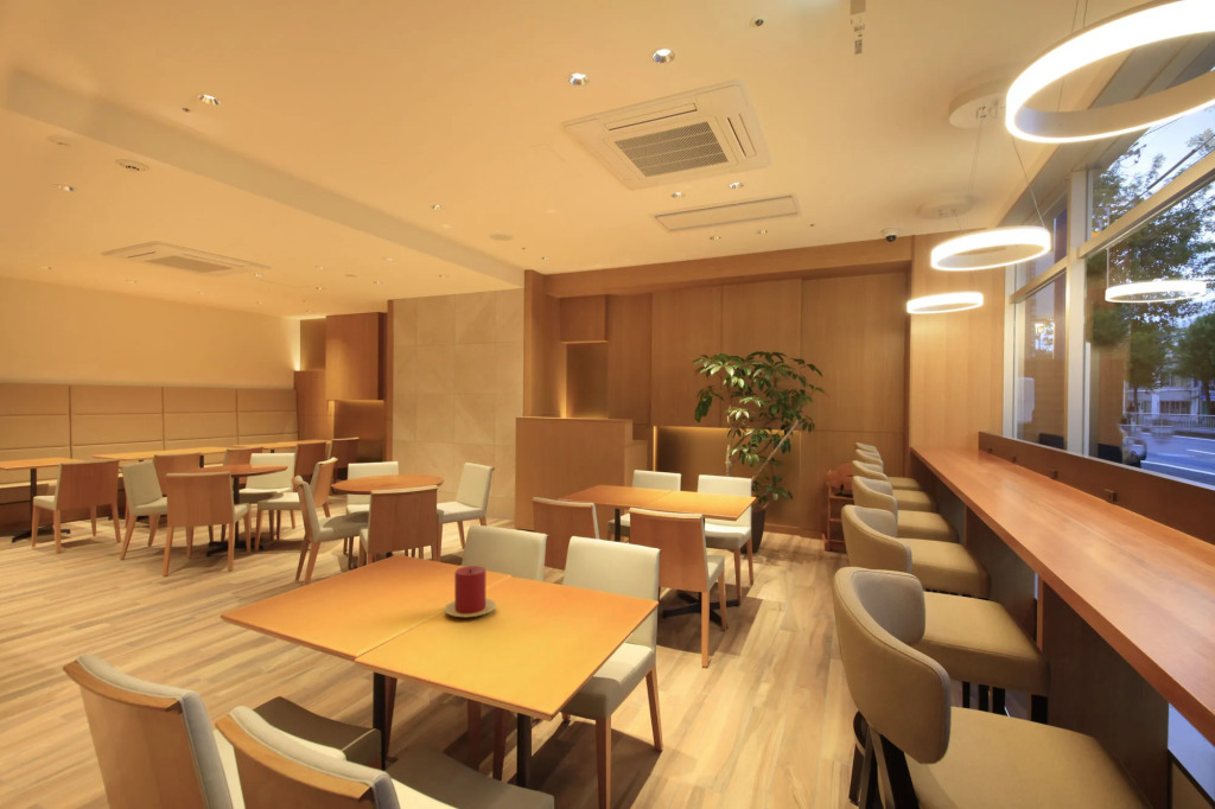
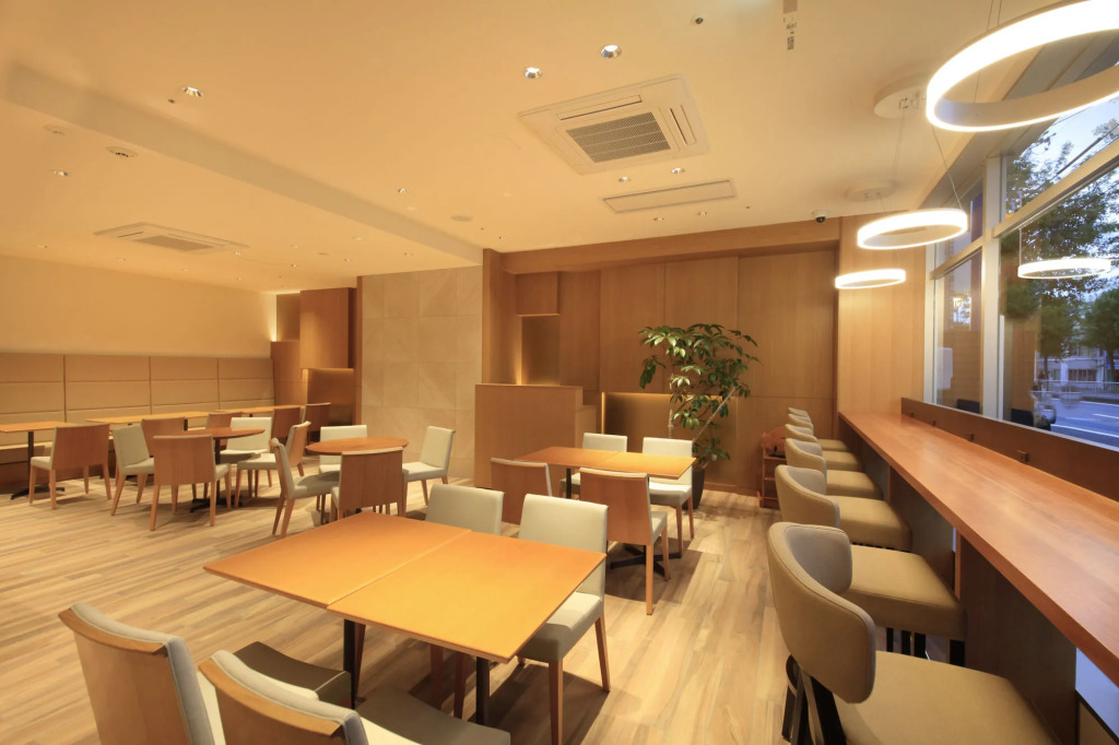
- candle (470, 590)
